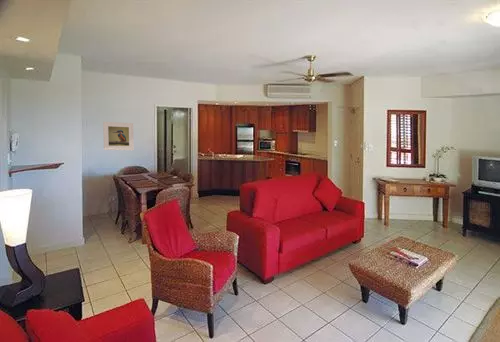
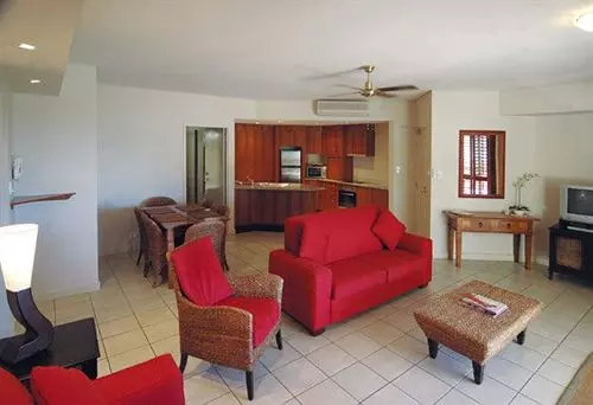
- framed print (118, 136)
